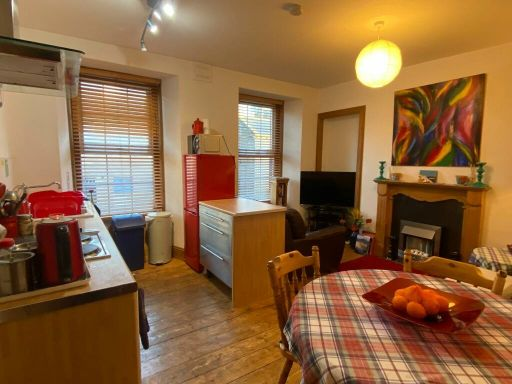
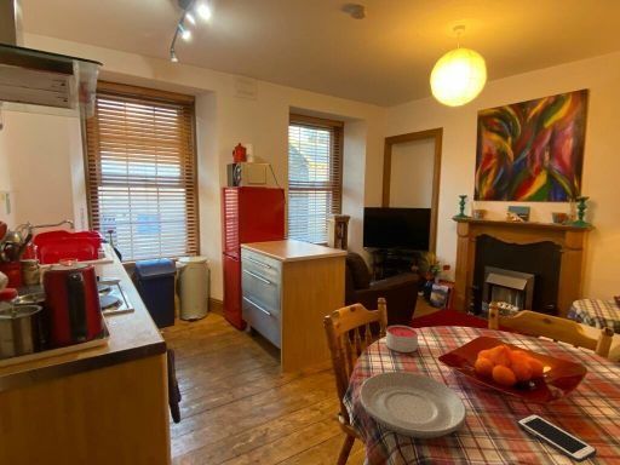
+ plate (409, 404)
+ cell phone (553, 436)
+ candle (401, 337)
